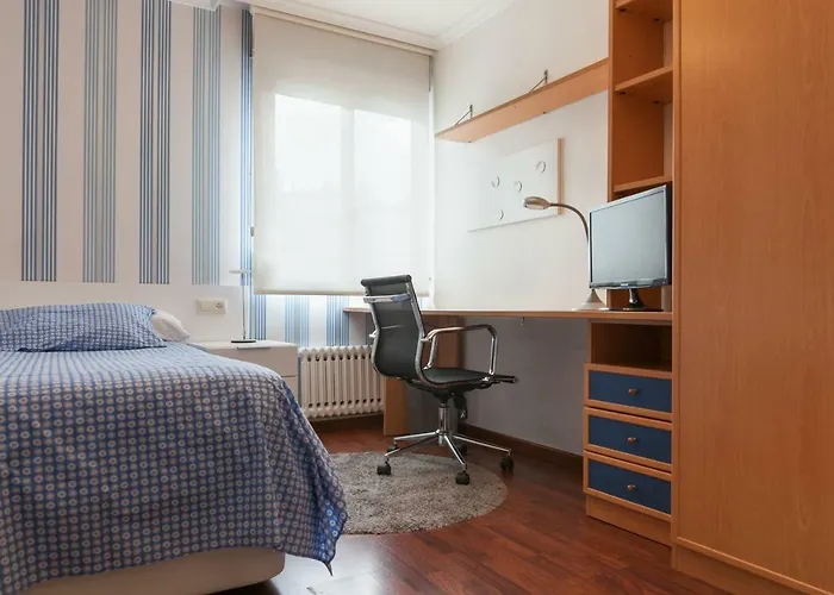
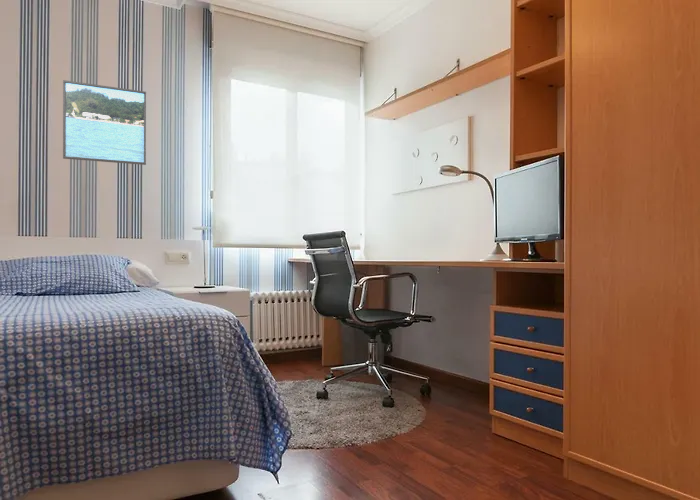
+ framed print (106, 124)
